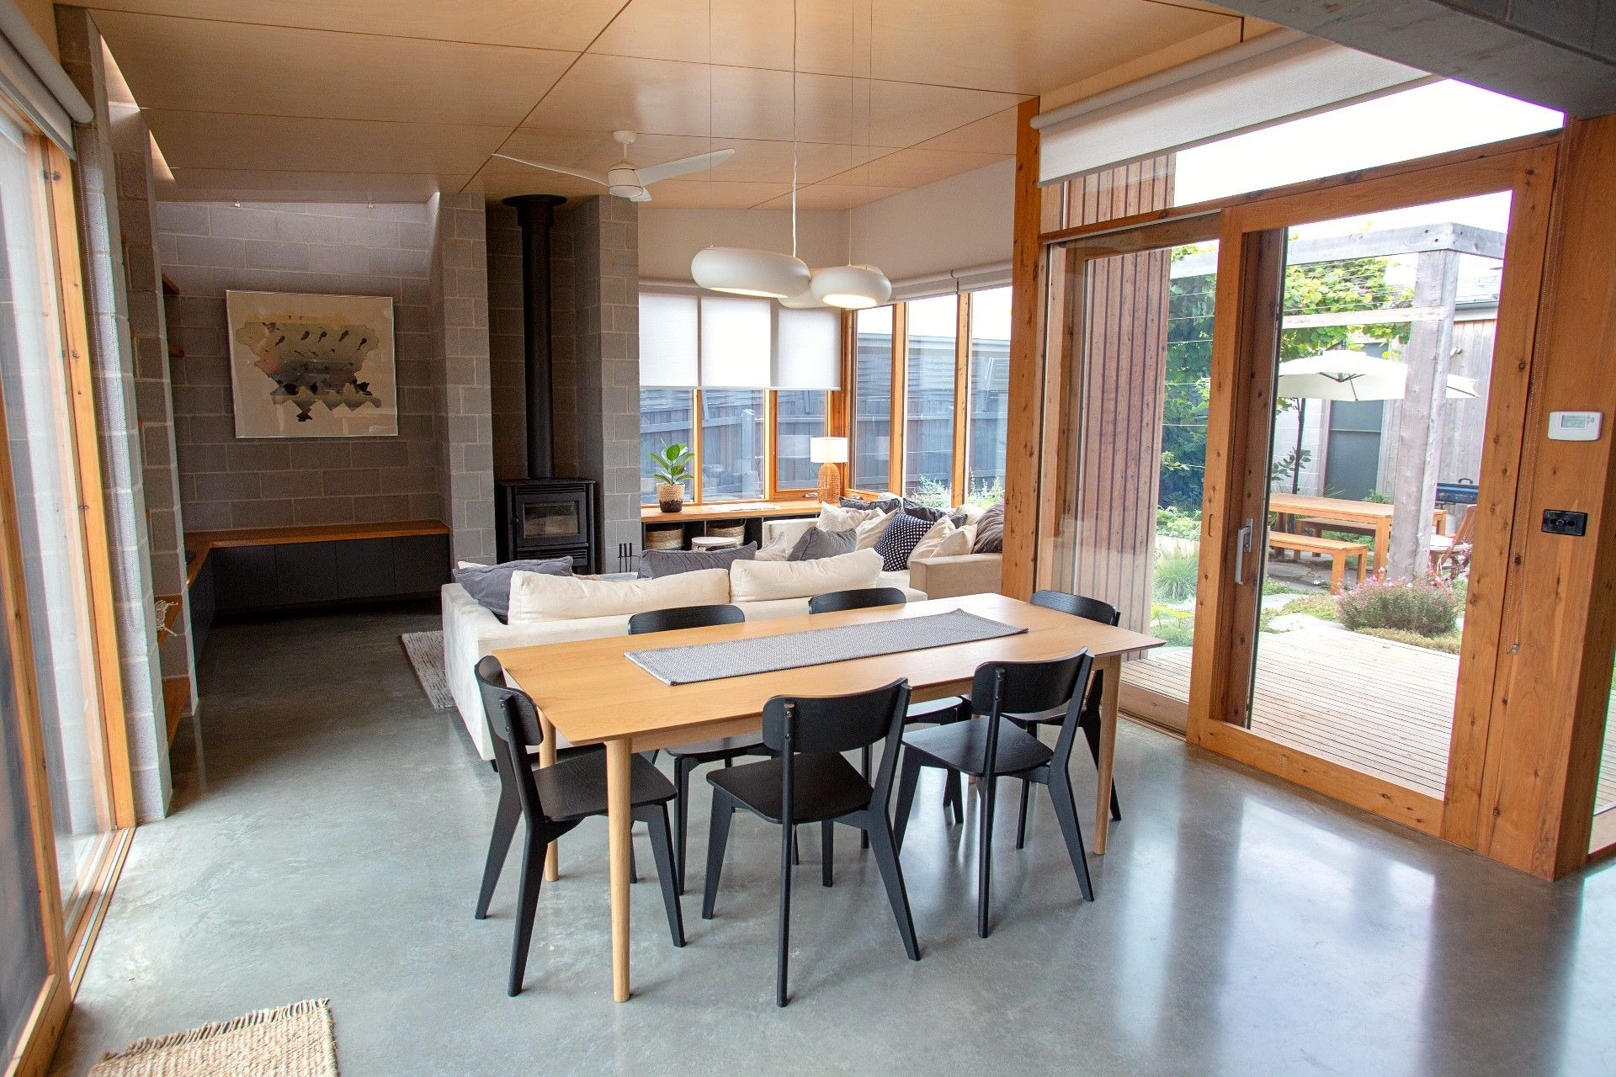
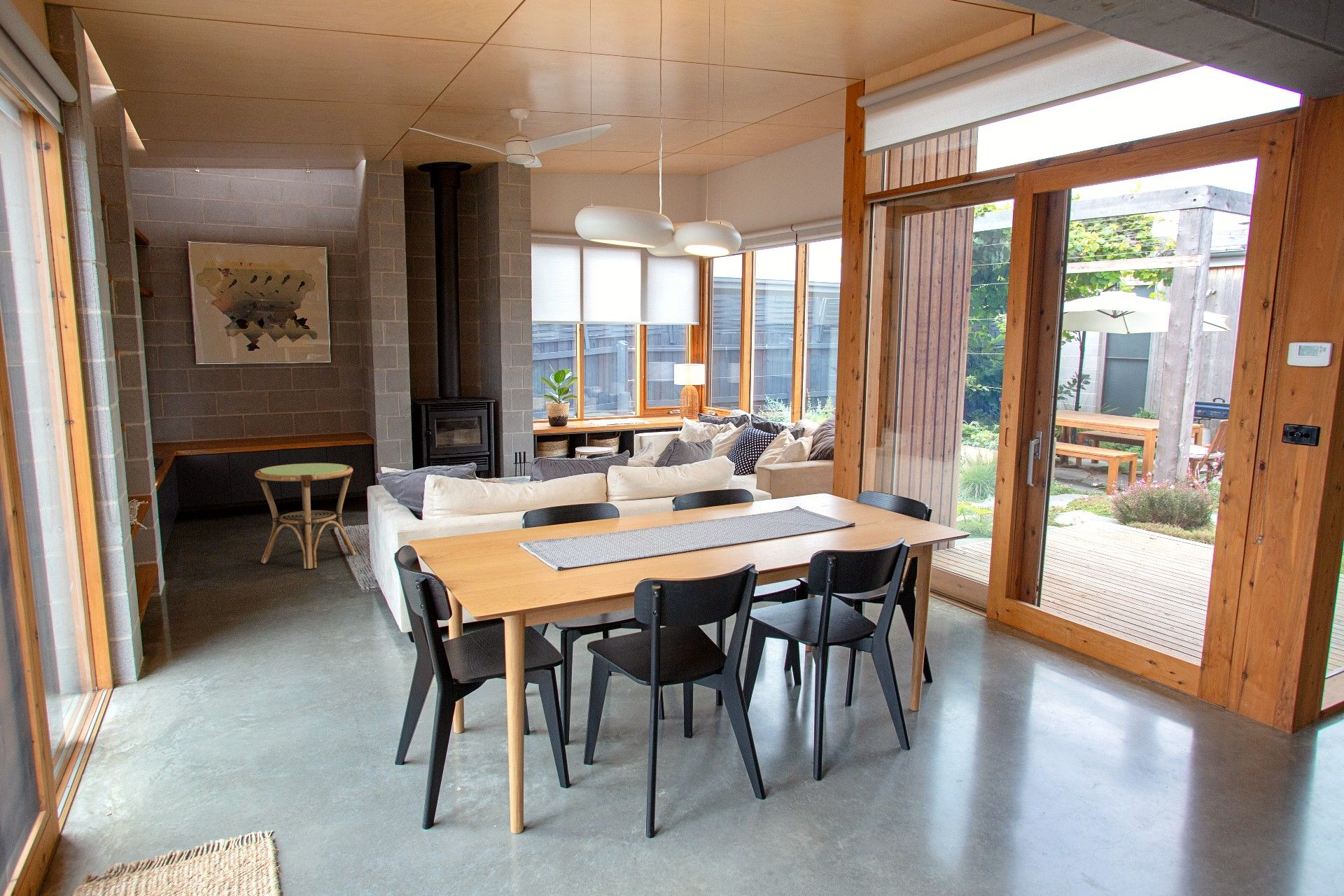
+ side table (306, 513)
